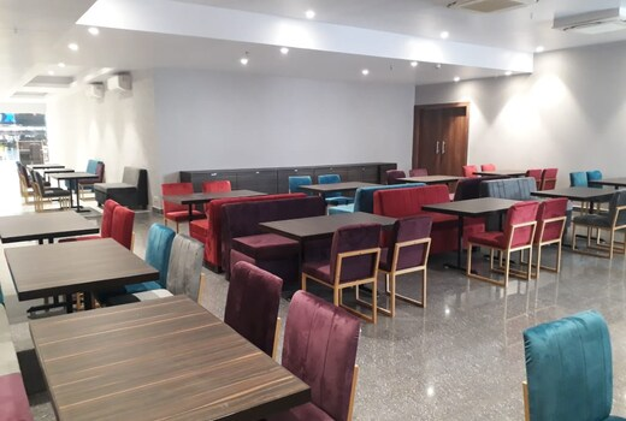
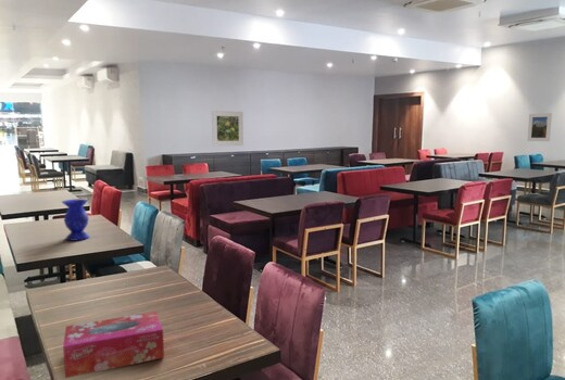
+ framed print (227, 128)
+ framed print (539, 127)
+ tissue box (114, 341)
+ vase (76, 219)
